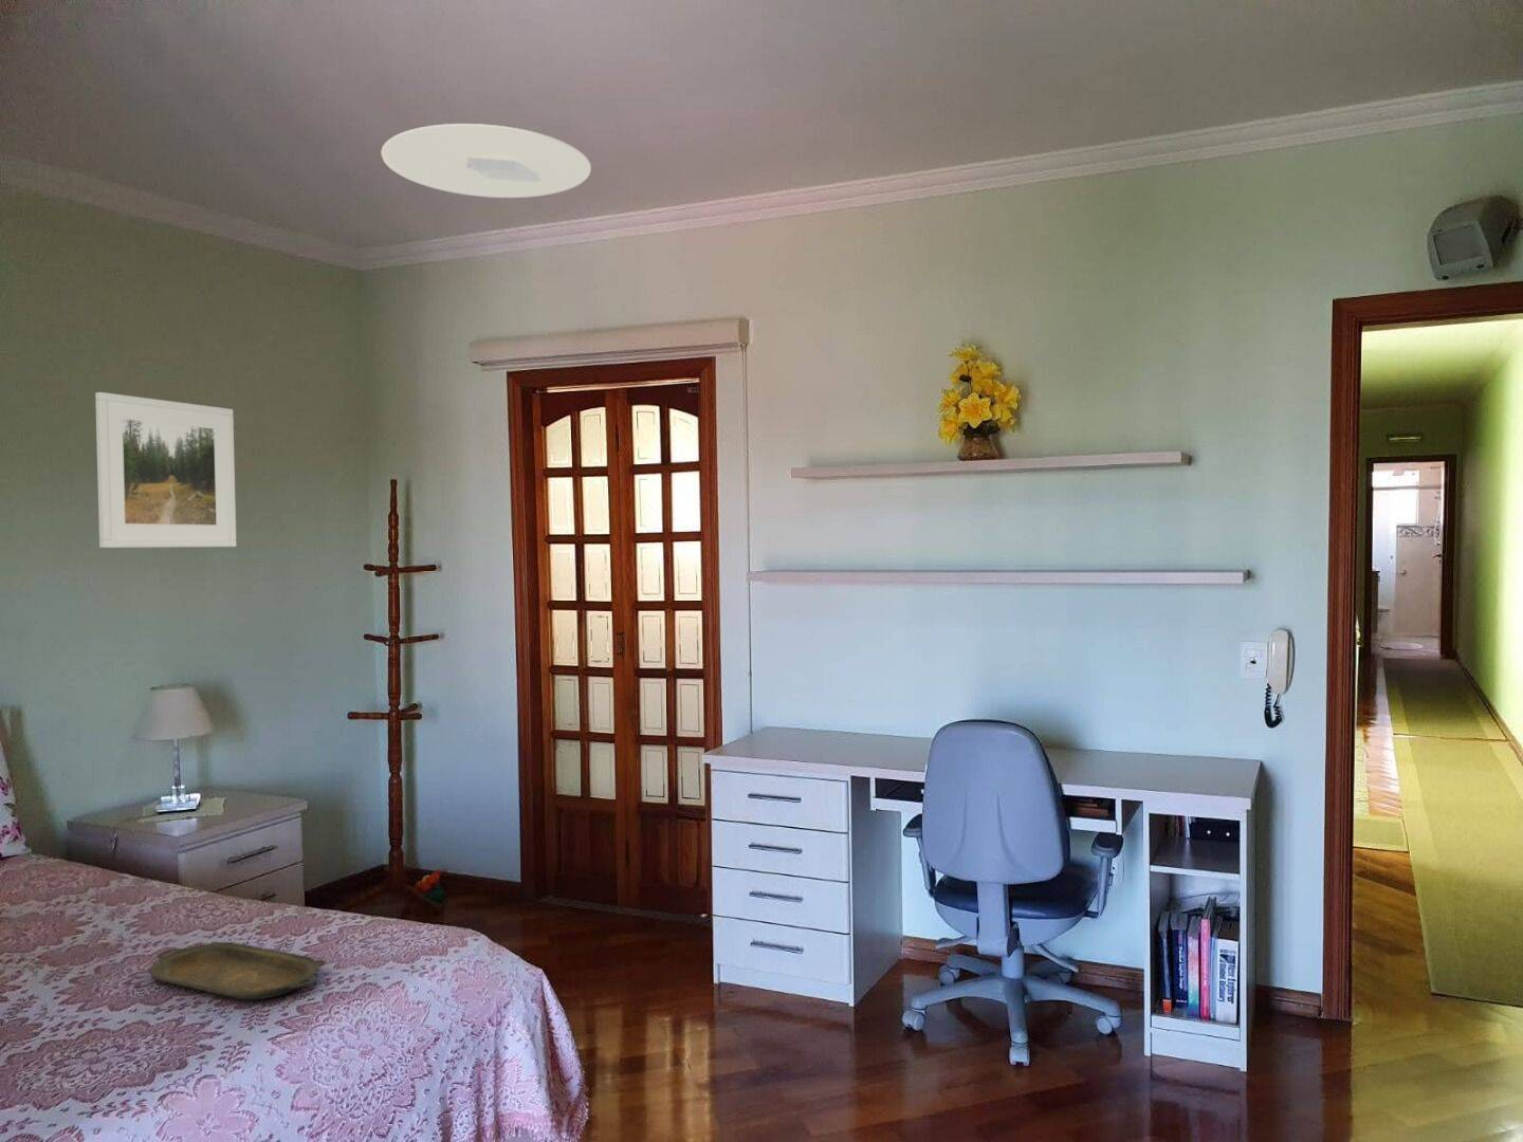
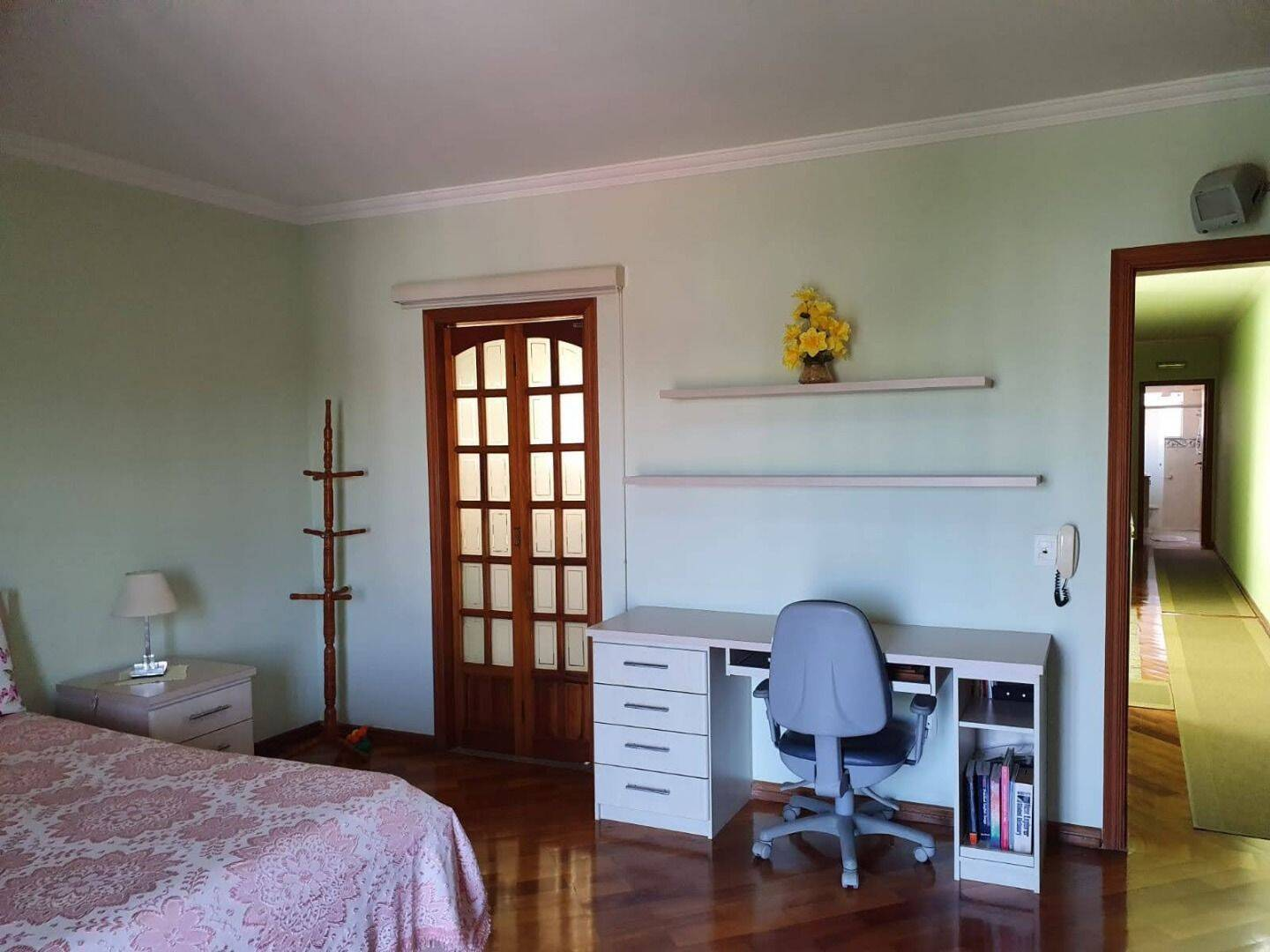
- ceiling light (488, 155)
- serving tray (234, 972)
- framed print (169, 474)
